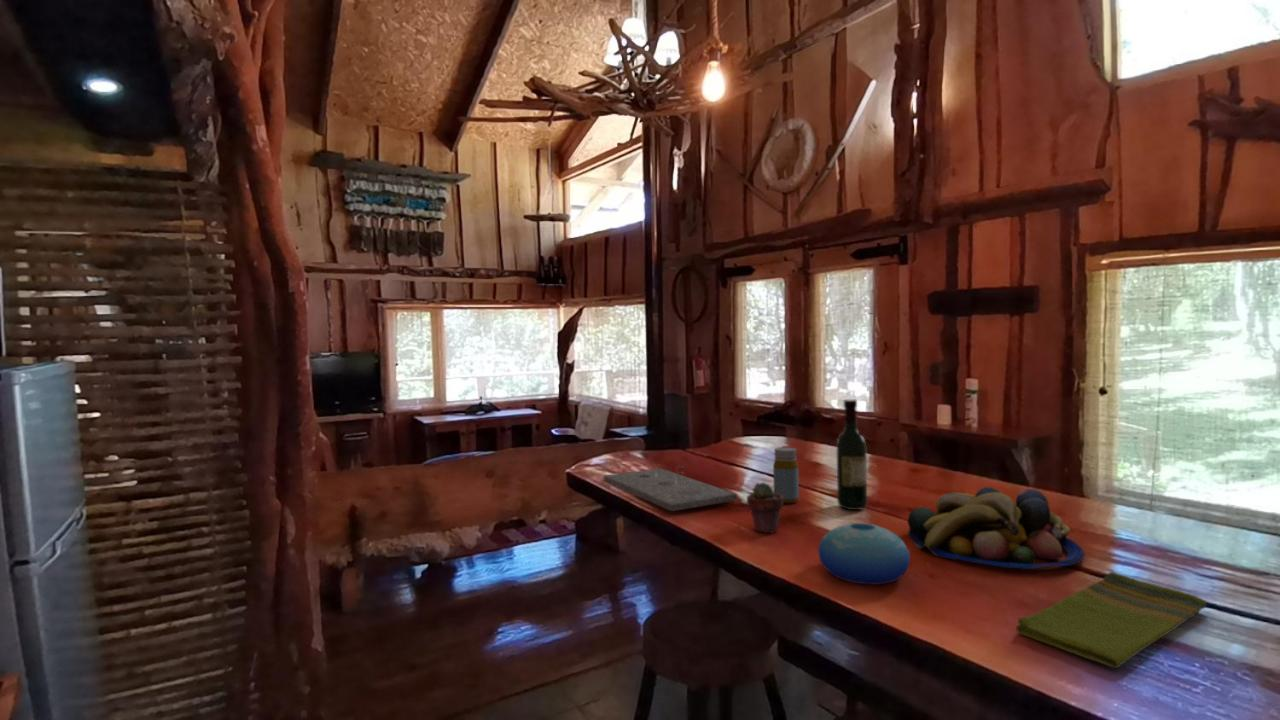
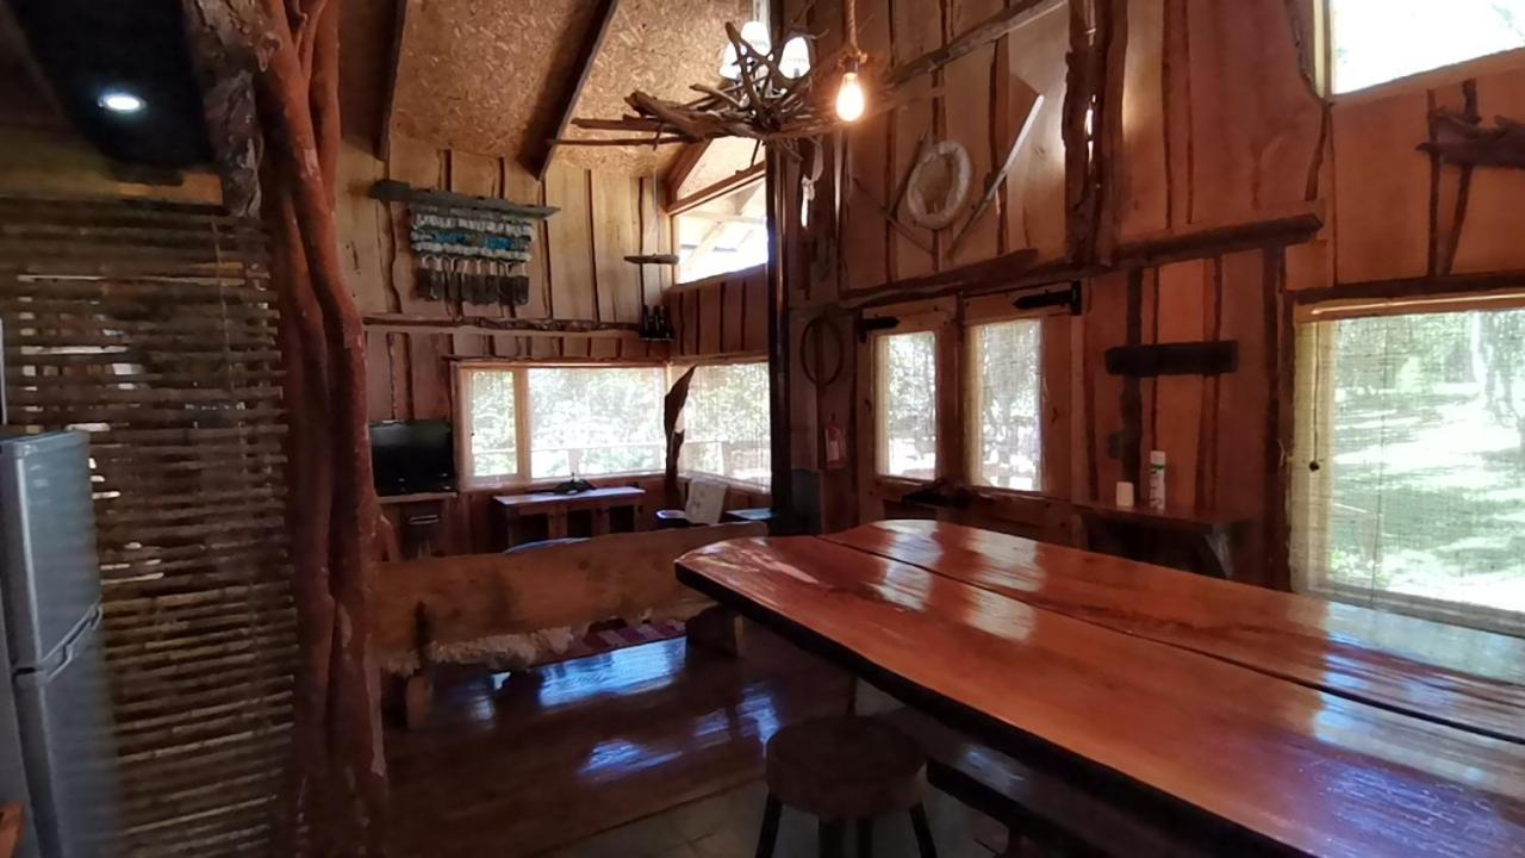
- candle holder (664, 470)
- bottle (785, 474)
- bowl (863, 549)
- wine bottle (851, 453)
- dish towel (1113, 612)
- fruit bowl (992, 517)
- potted succulent (764, 505)
